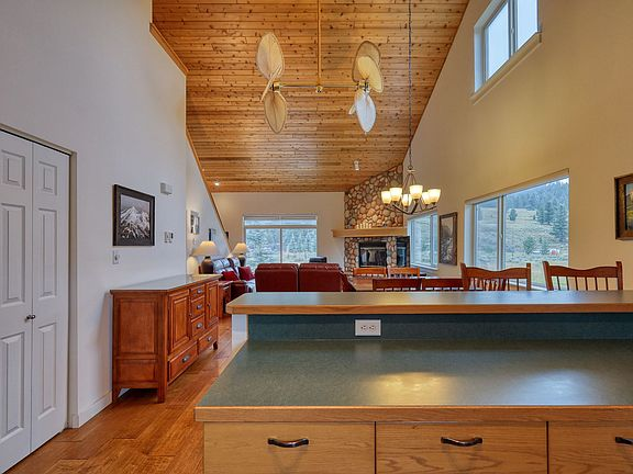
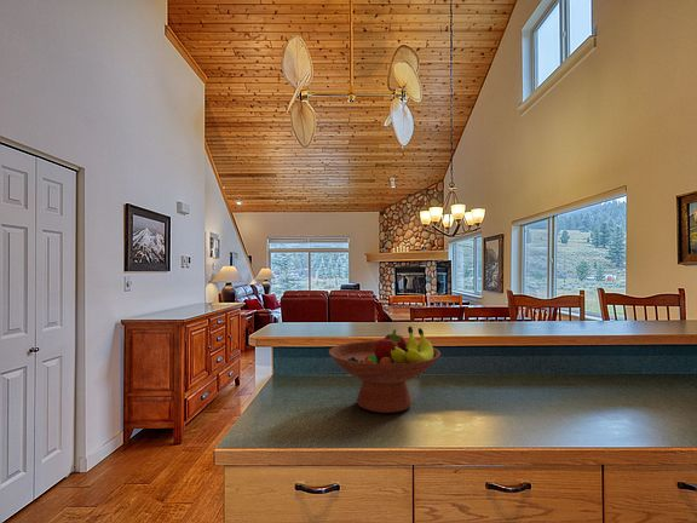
+ fruit bowl (384, 367)
